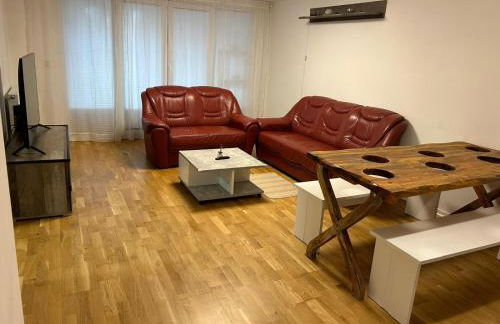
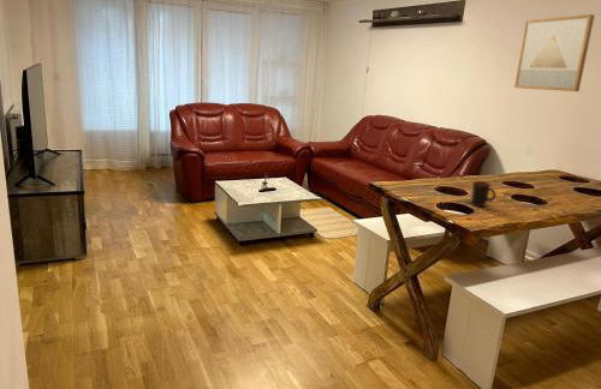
+ wall art (551, 54)
+ mug (483, 193)
